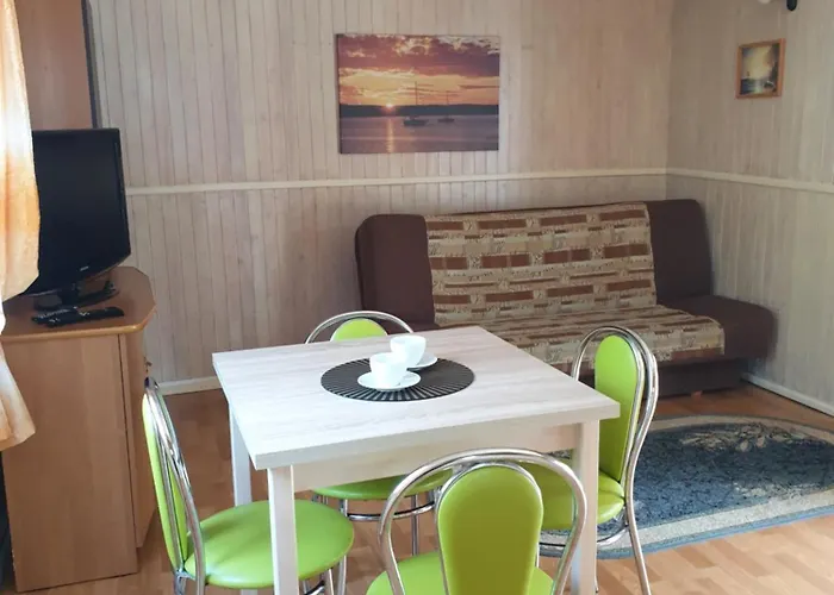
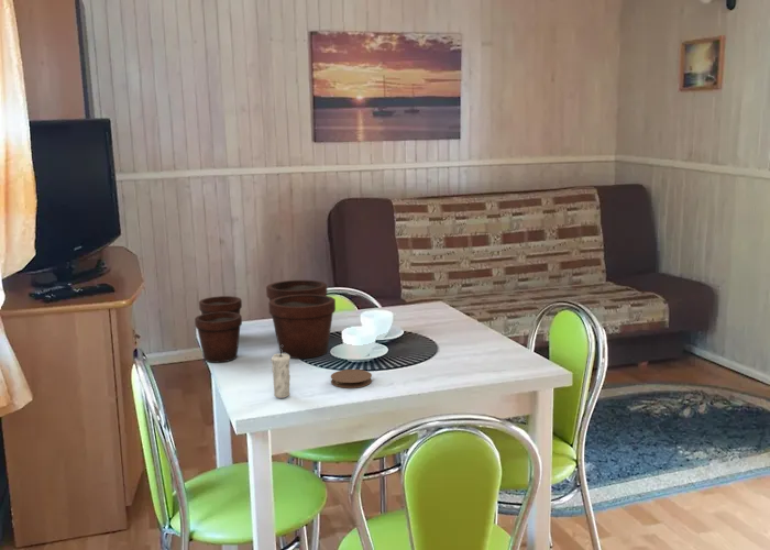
+ flower pot (272, 316)
+ coaster (351, 378)
+ candle (280, 371)
